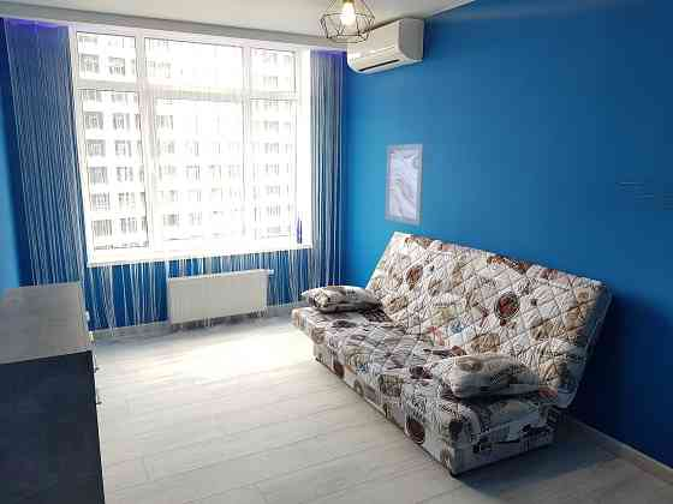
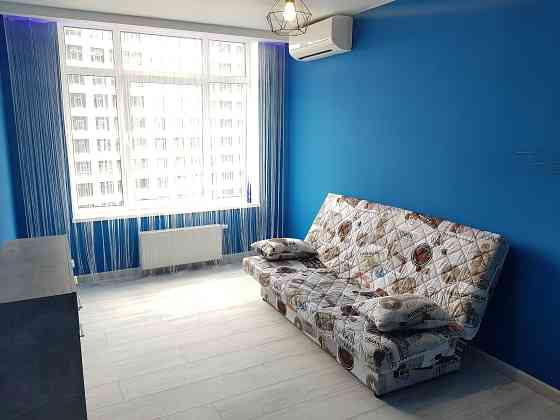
- wall art (403, 184)
